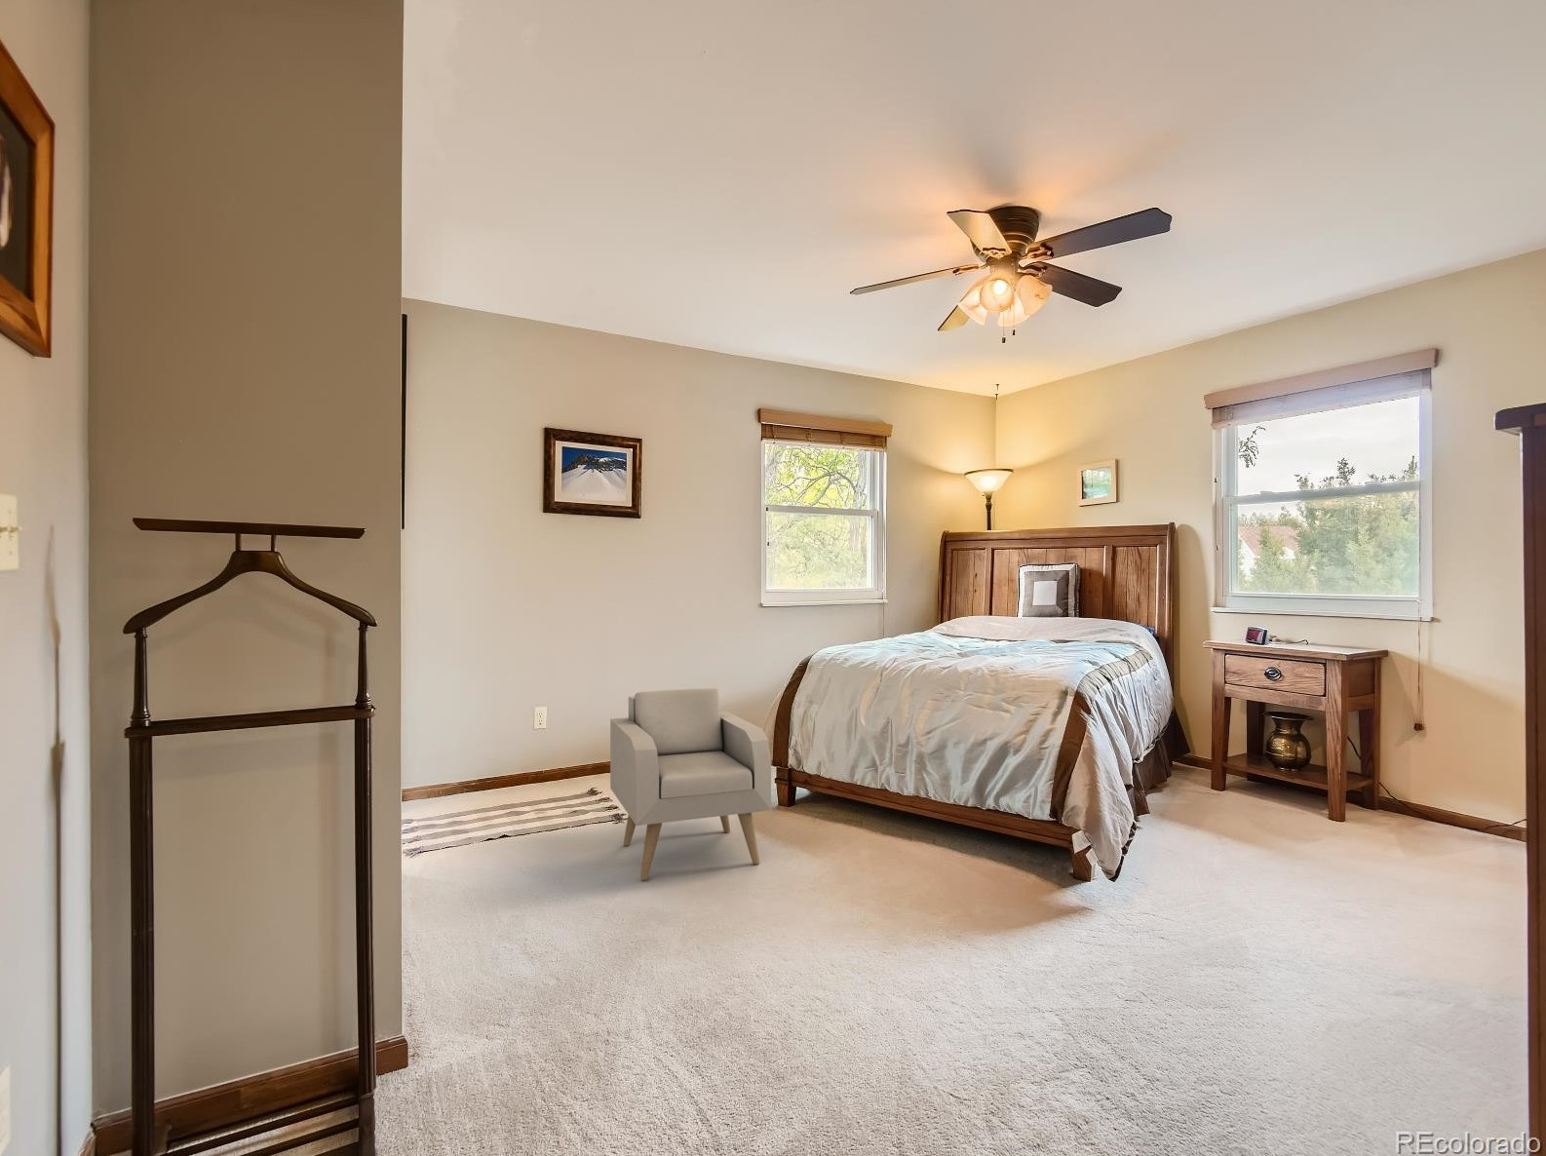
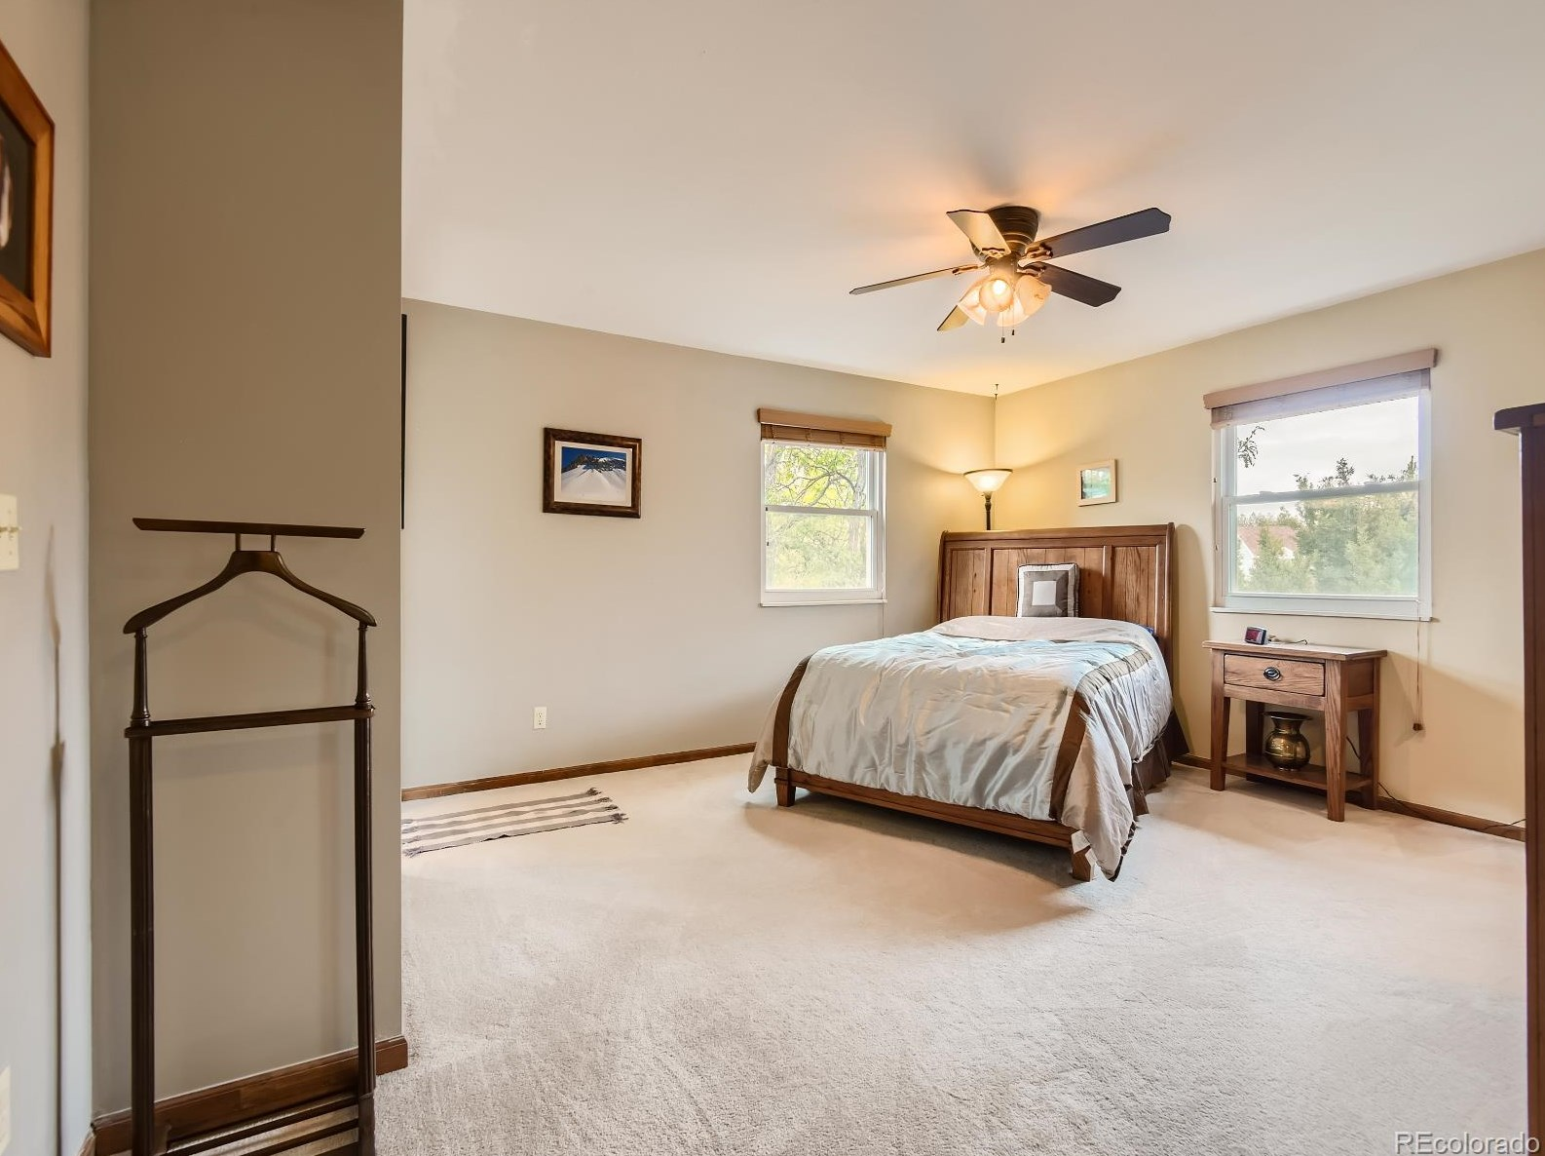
- armchair (686, 773)
